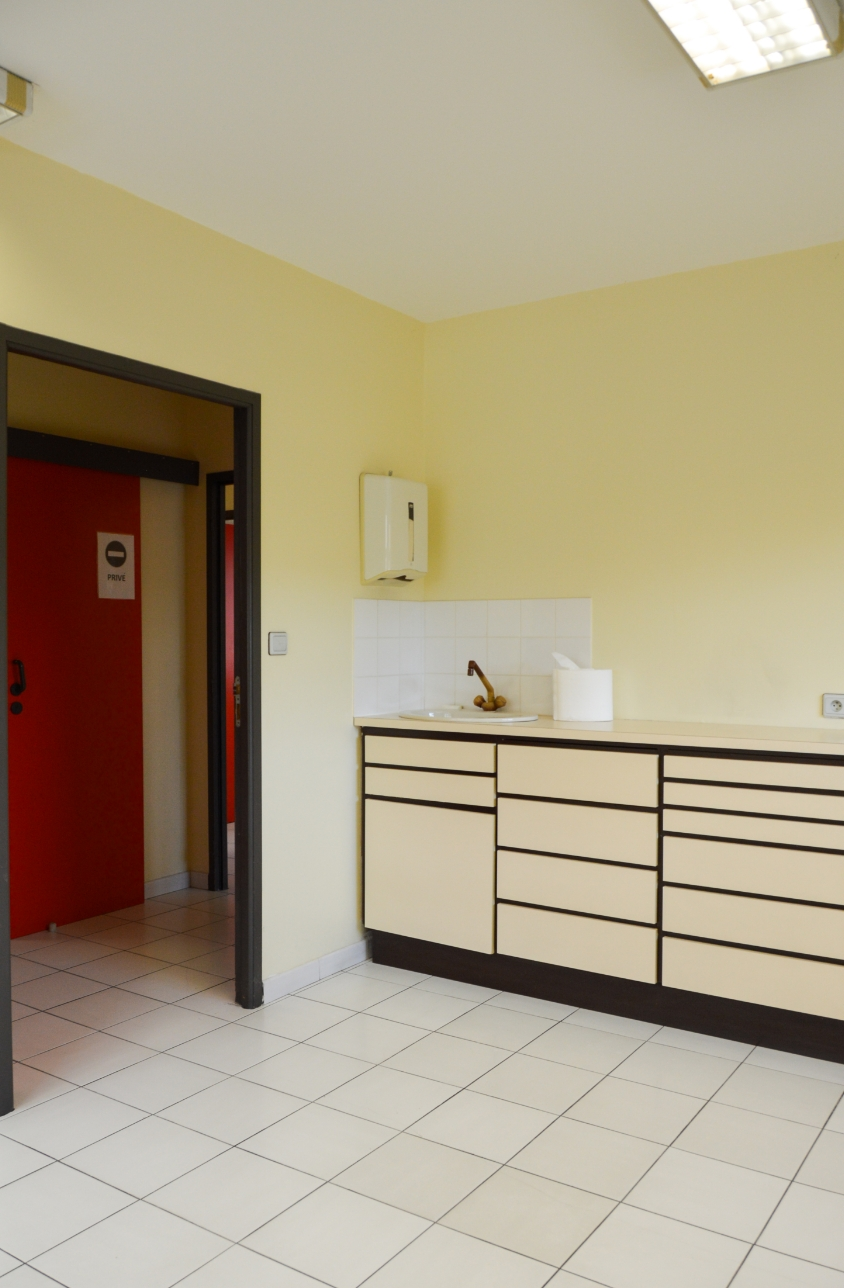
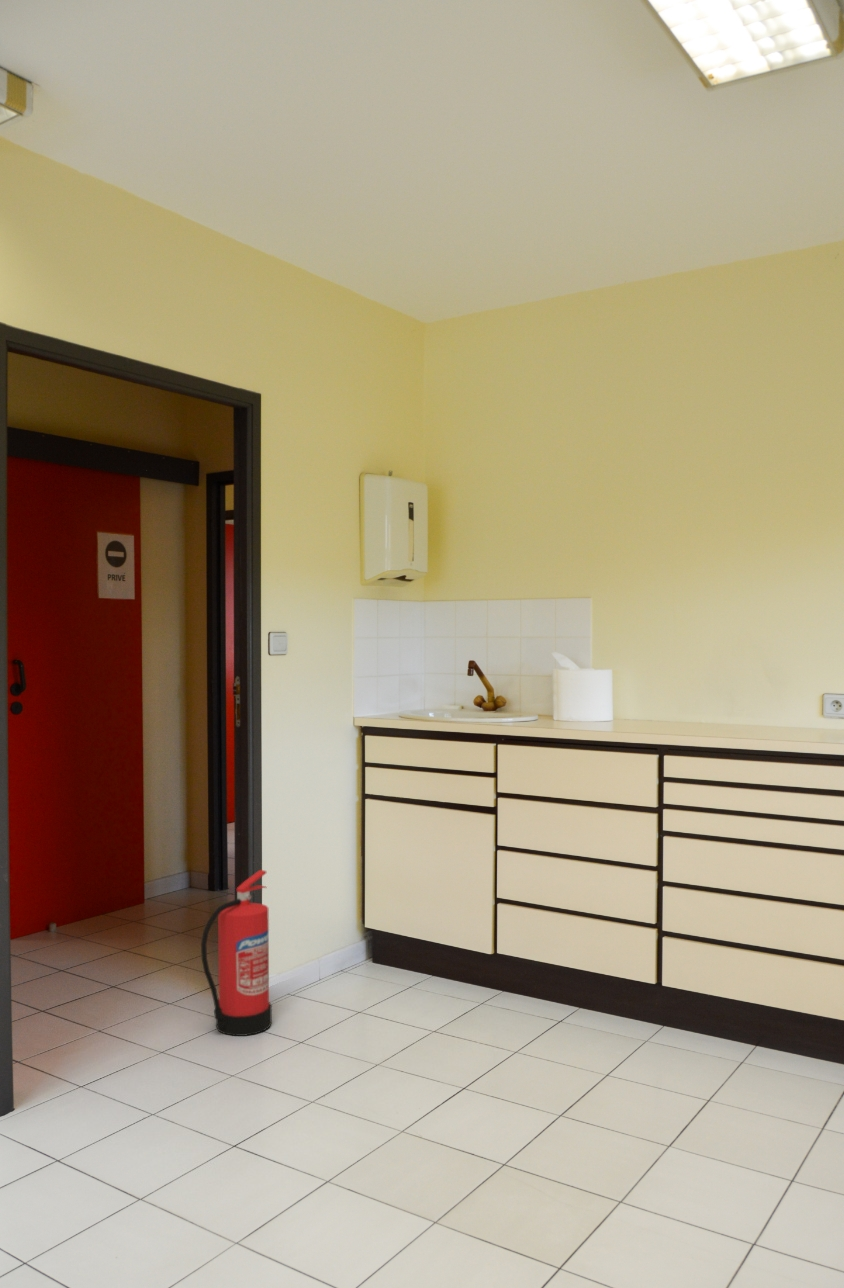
+ fire extinguisher (233, 954)
